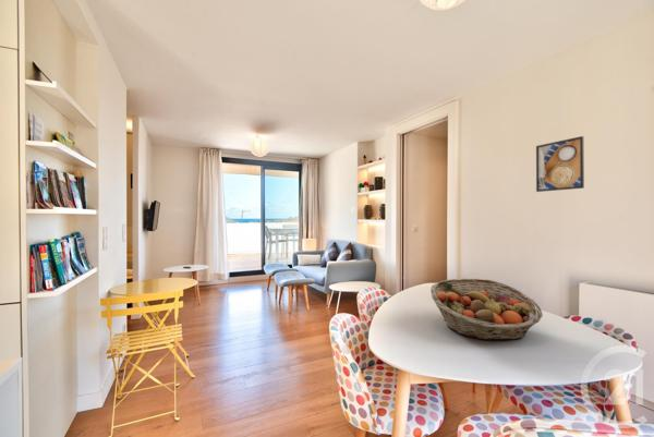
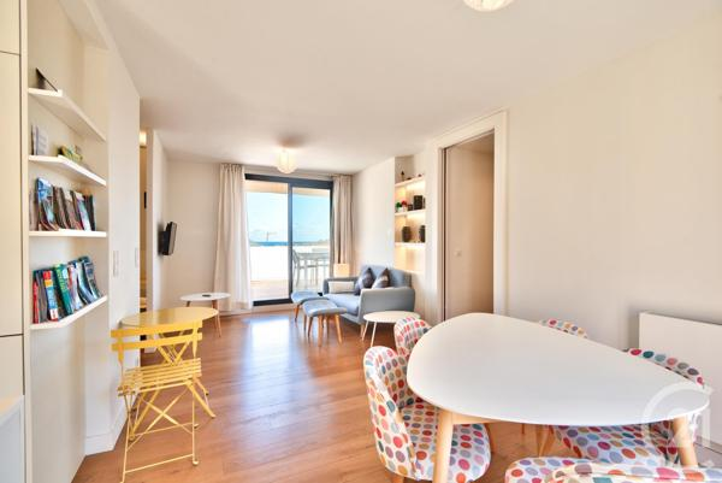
- fruit basket (482, 306)
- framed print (558, 166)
